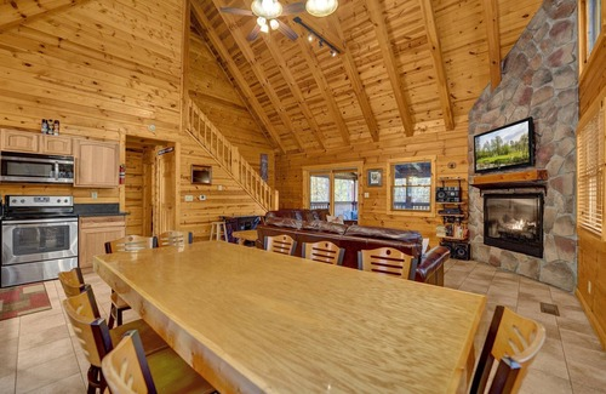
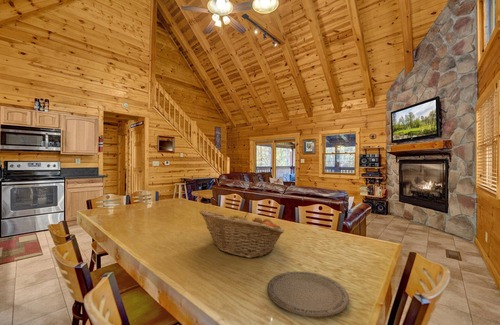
+ plate (306, 291)
+ fruit basket (240, 228)
